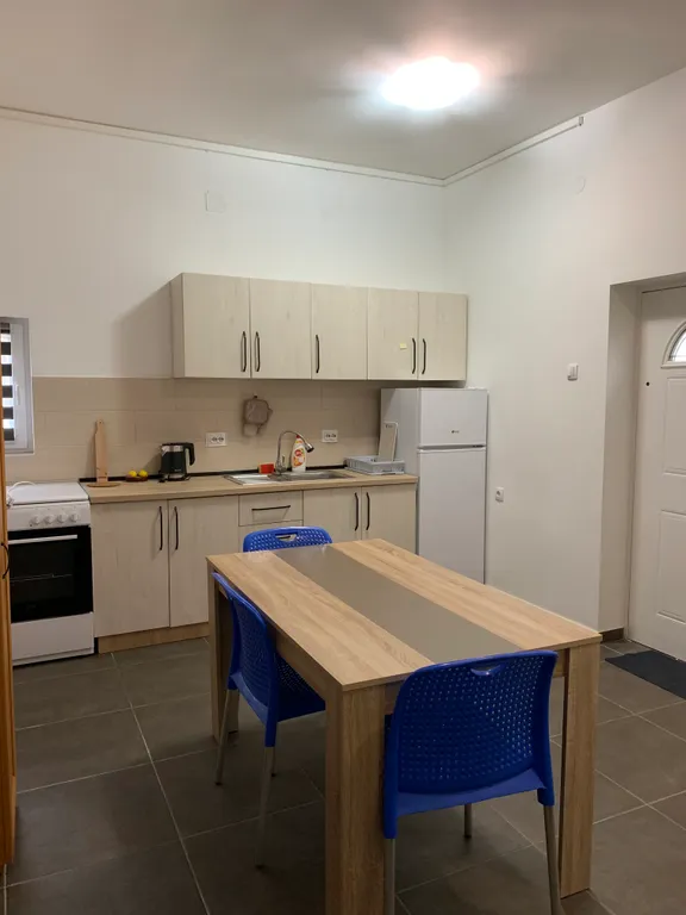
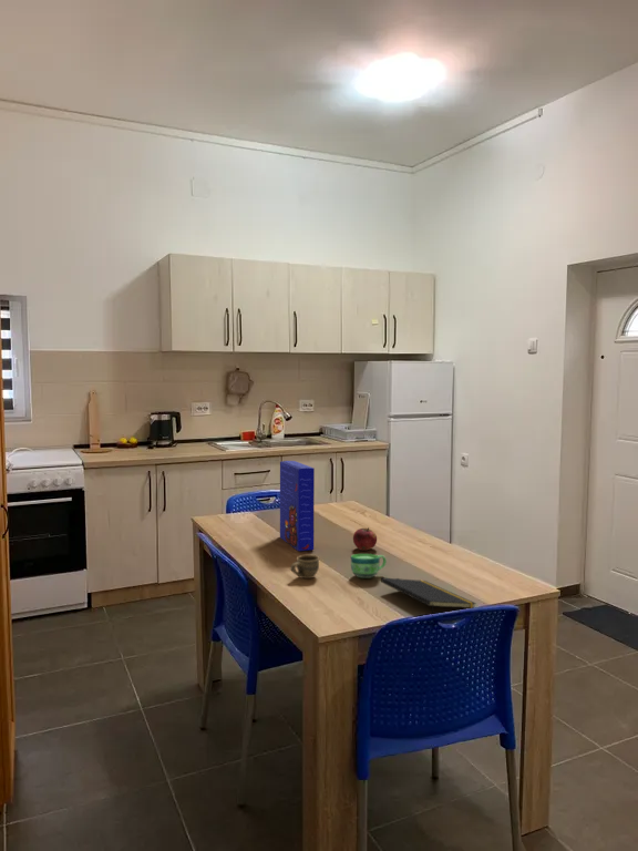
+ cup (303, 567)
+ fruit (364, 539)
+ cup (368, 564)
+ notepad (426, 592)
+ cereal box (296, 503)
